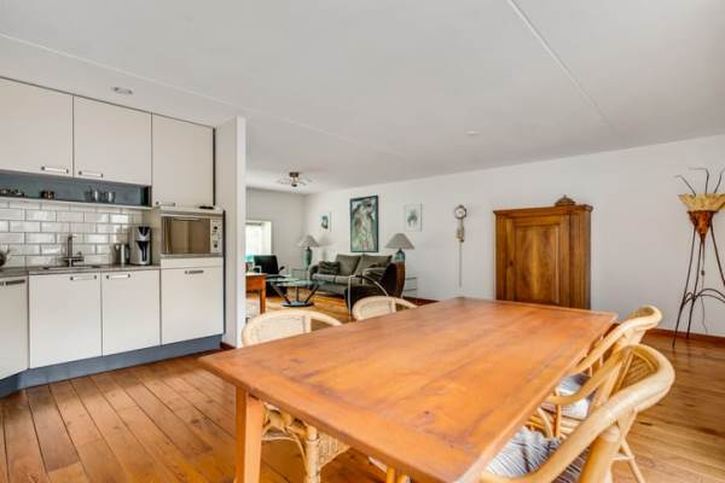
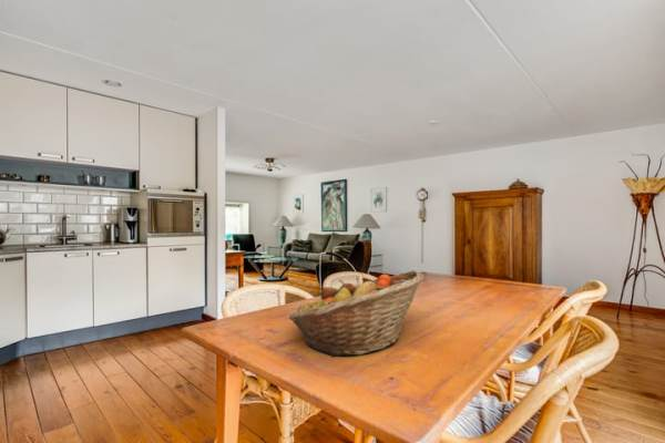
+ fruit basket (359, 305)
